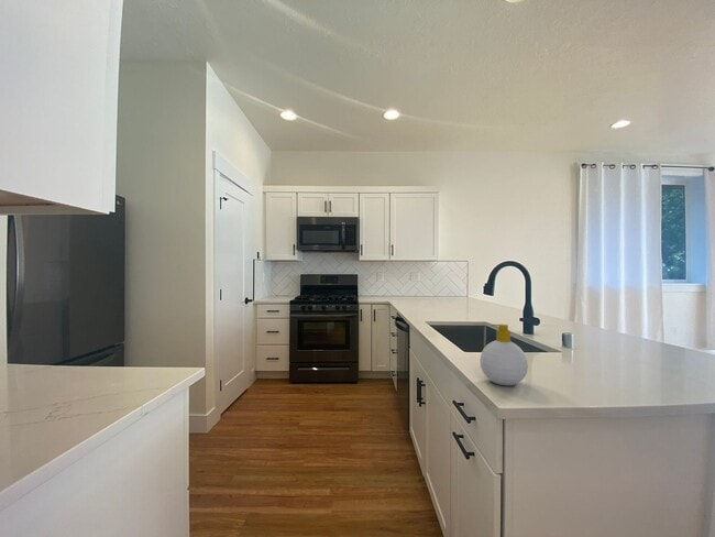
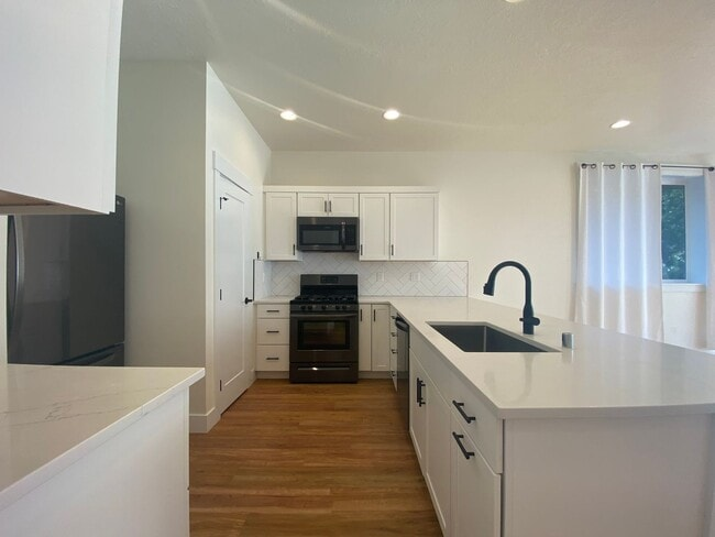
- soap bottle (503, 353)
